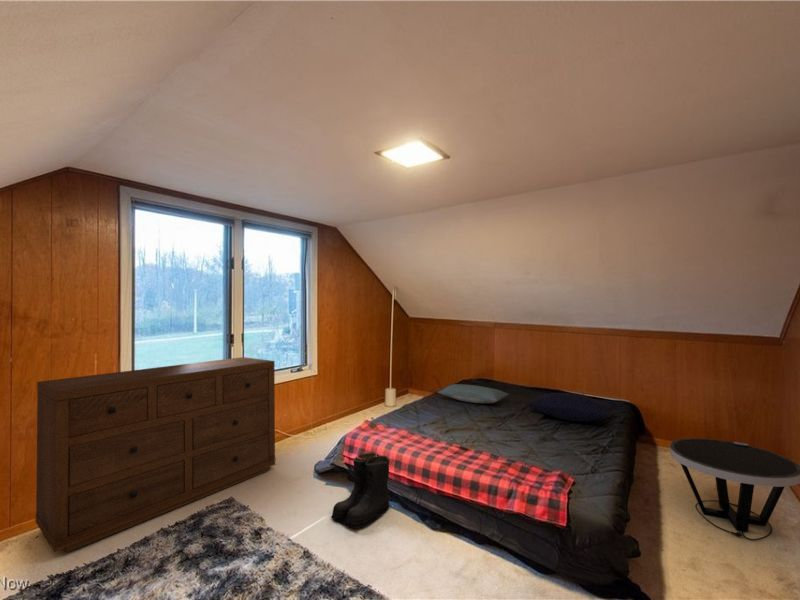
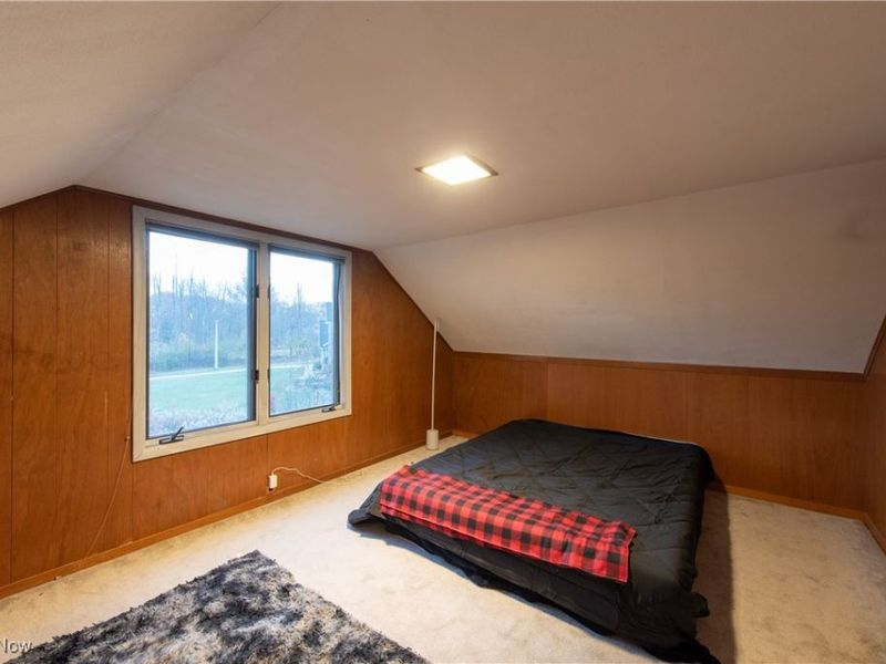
- side table (726, 485)
- pillow (472, 393)
- pillow (570, 406)
- boots (362, 487)
- dresser (174, 432)
